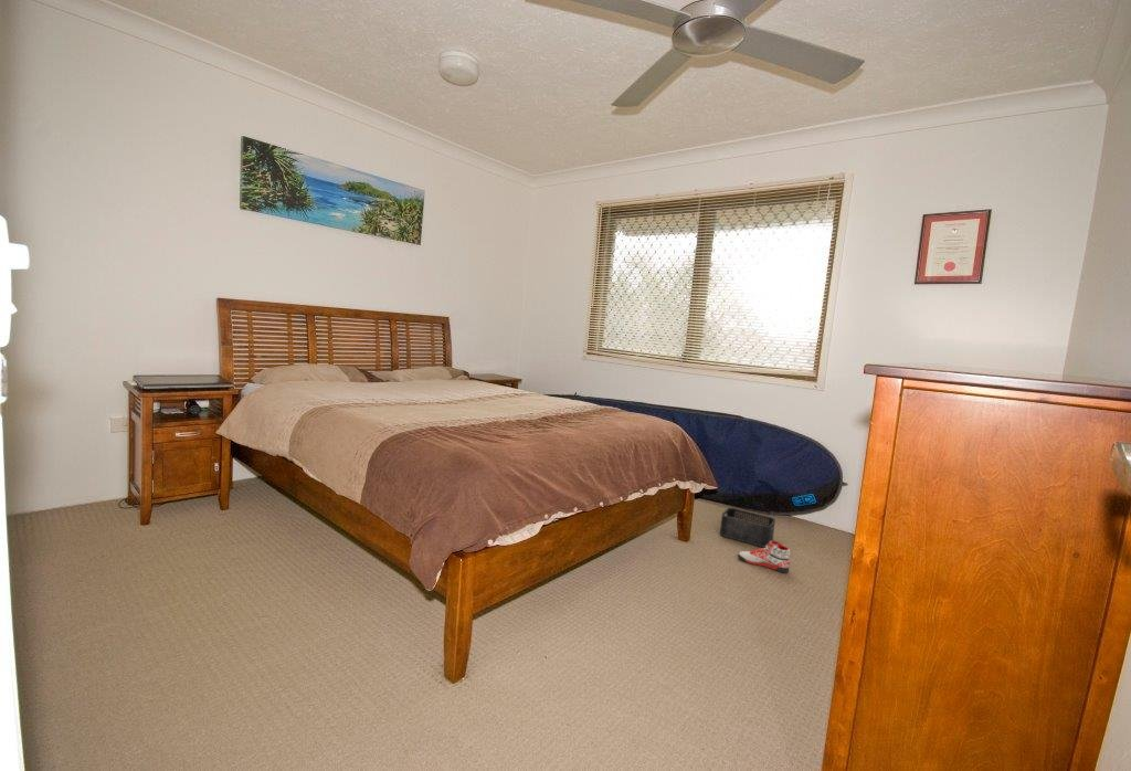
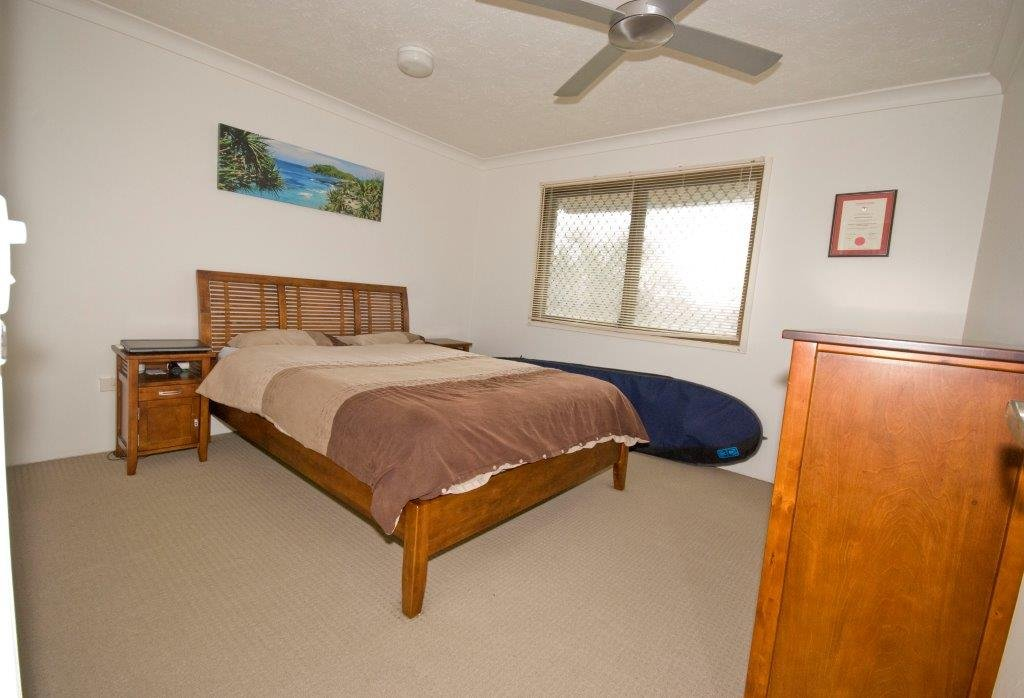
- sneaker (763, 551)
- storage bin (747, 526)
